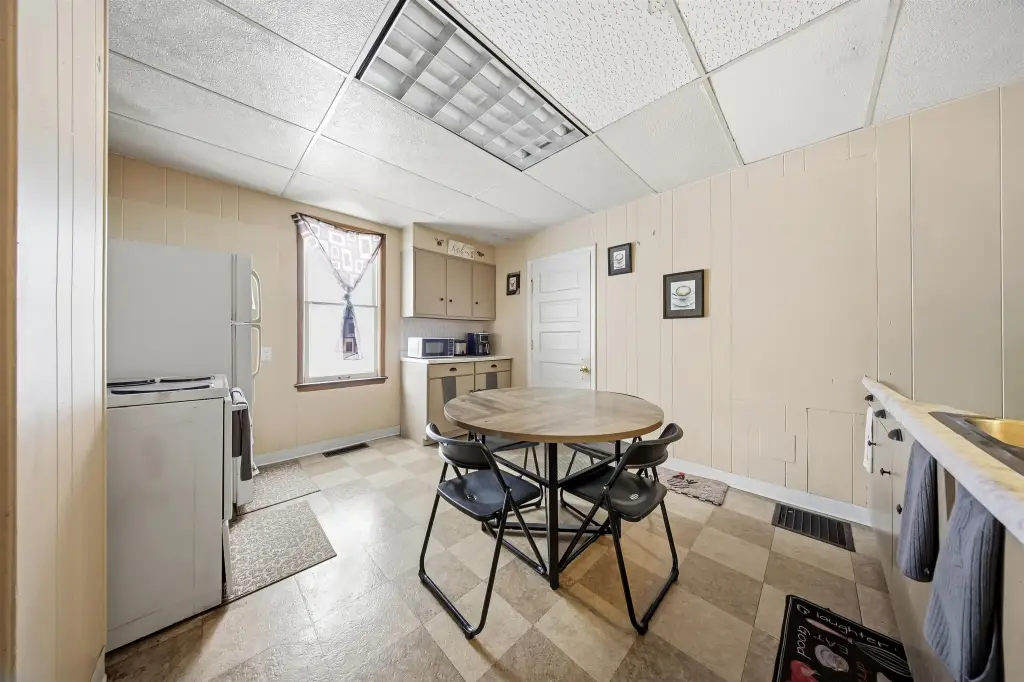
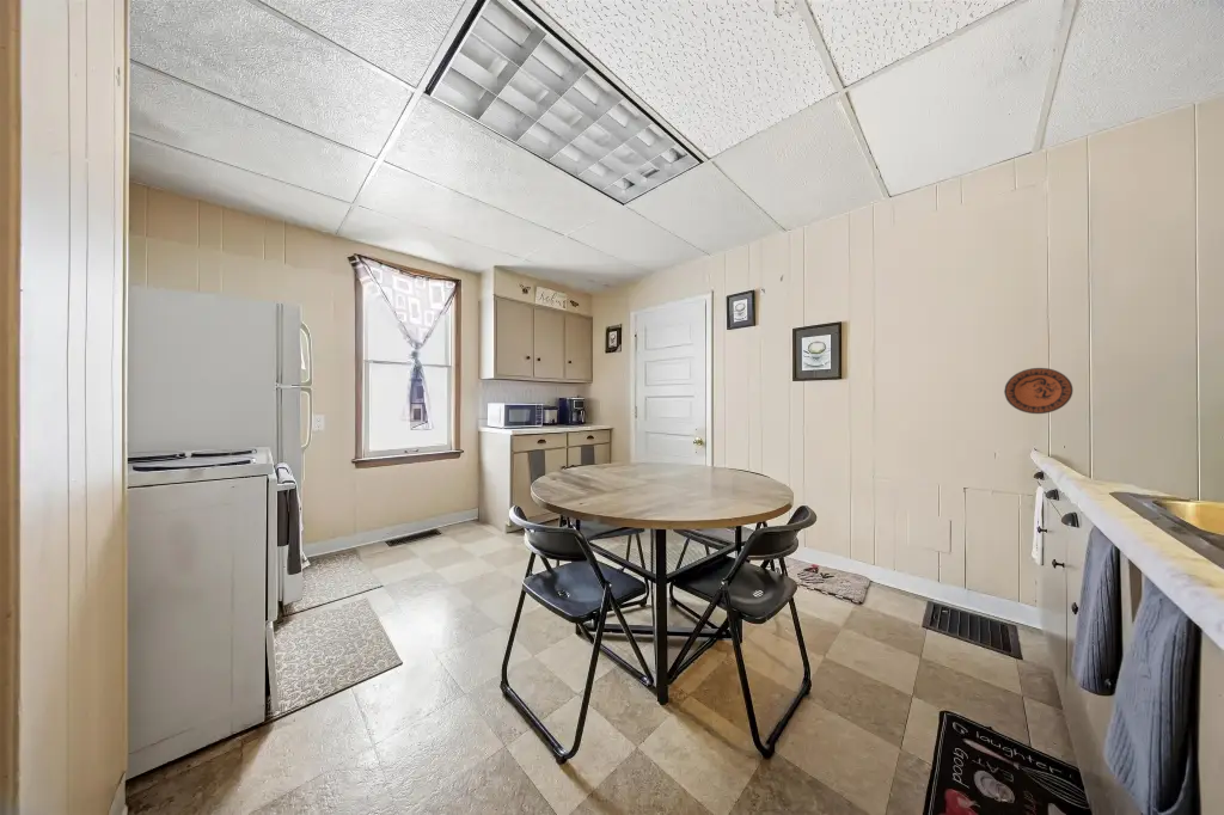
+ decorative plate (1036, 391)
